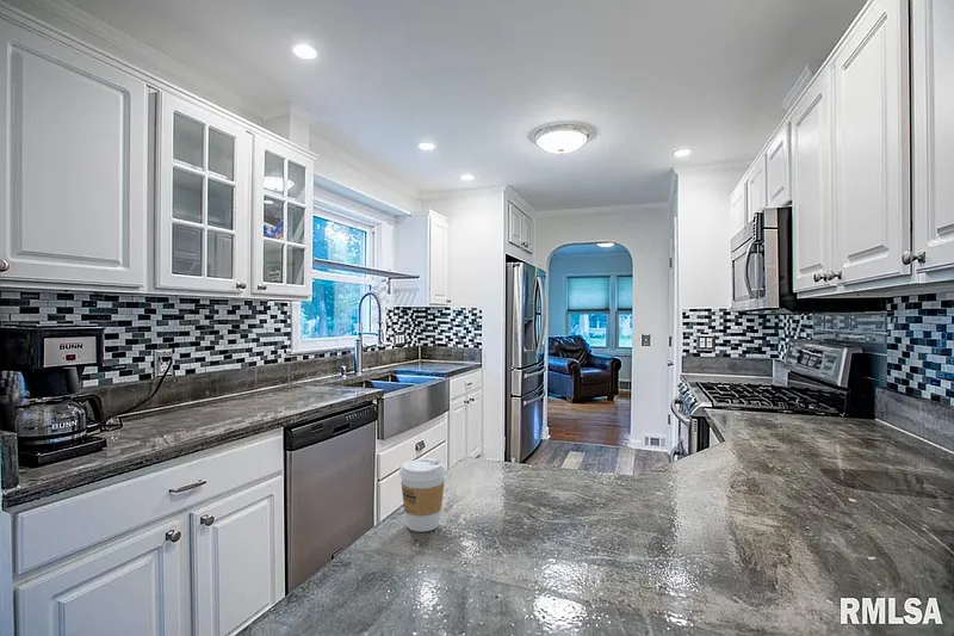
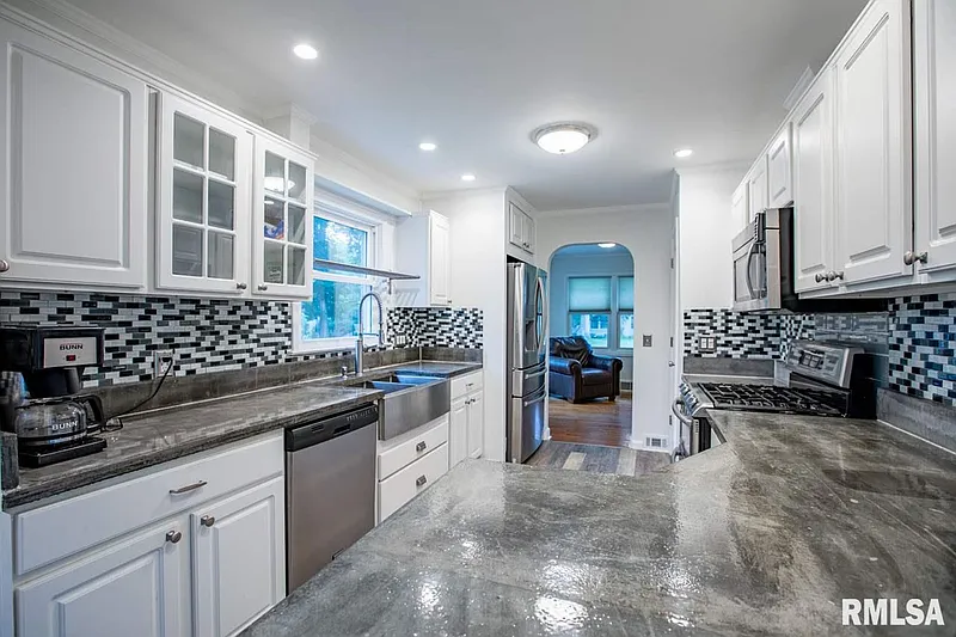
- coffee cup (422, 493)
